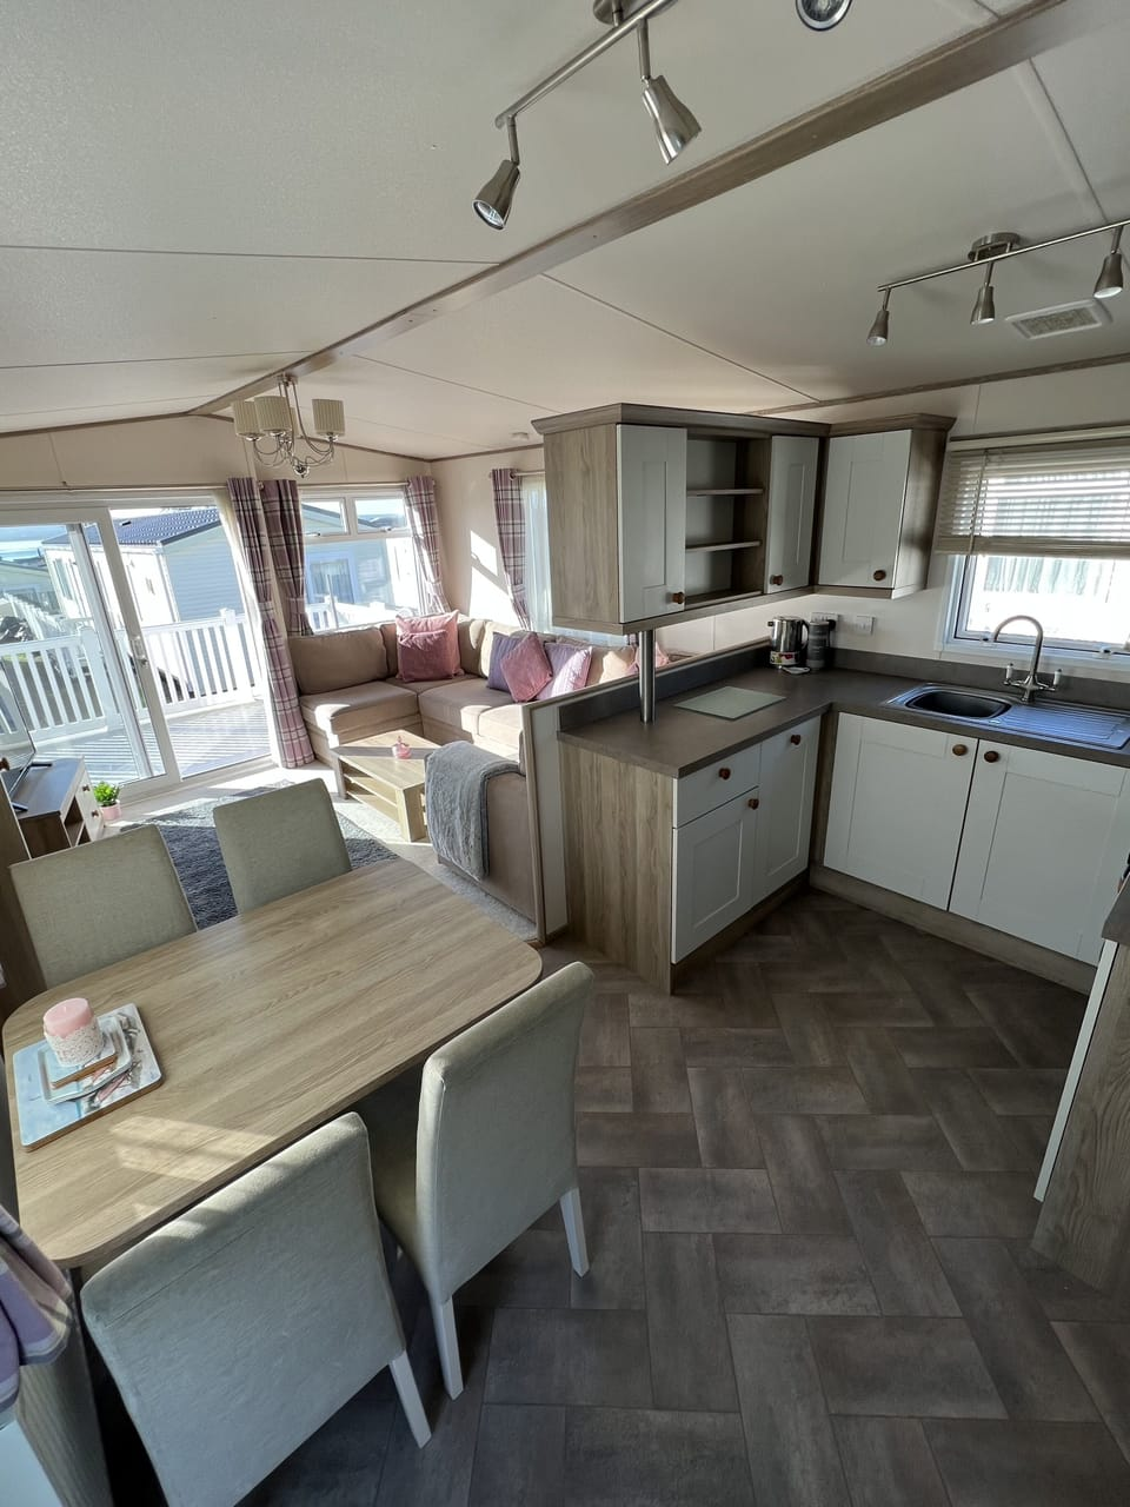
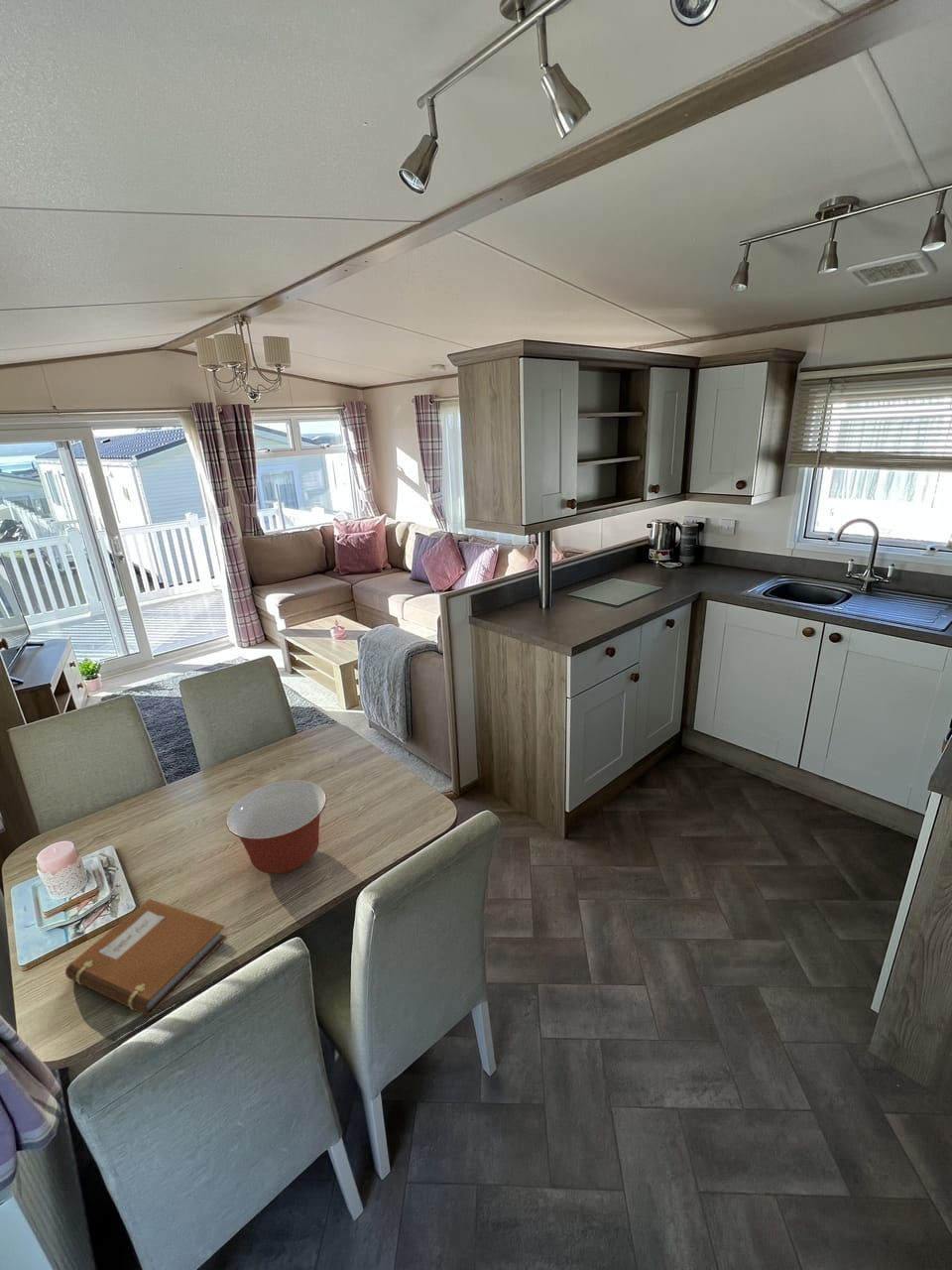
+ mixing bowl (282, 831)
+ notebook (146, 952)
